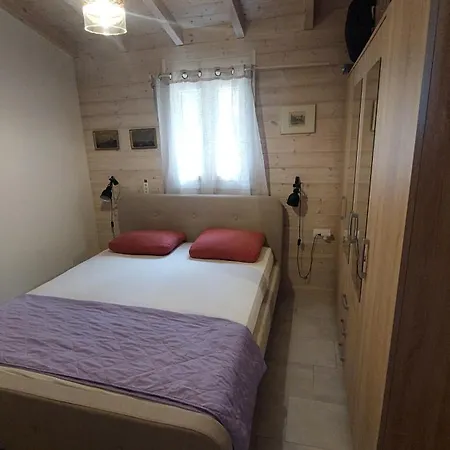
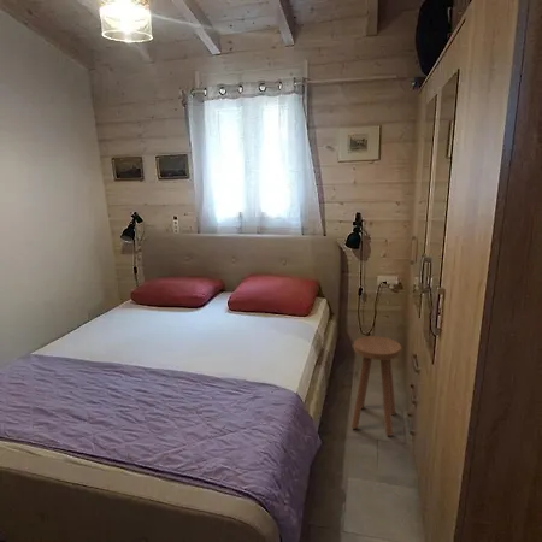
+ stool (382, 383)
